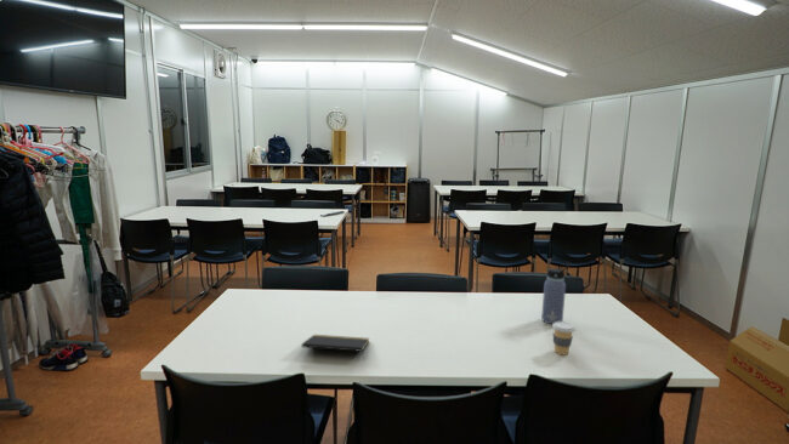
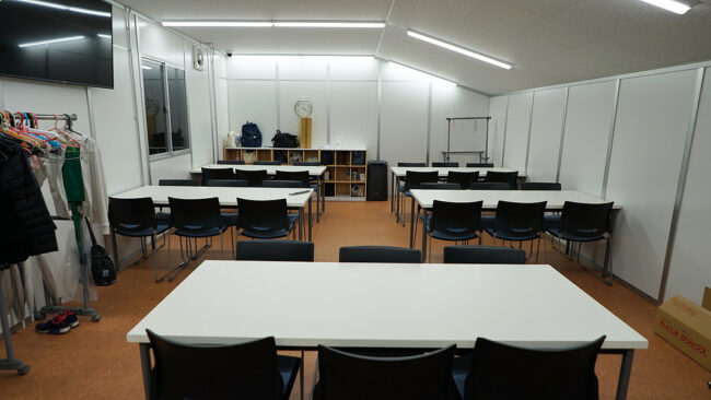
- notepad (336, 342)
- water bottle (555, 291)
- coffee cup (562, 338)
